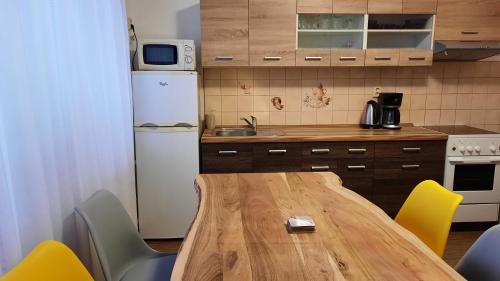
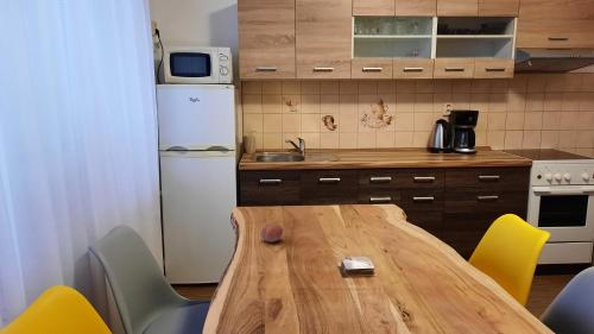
+ fruit (271, 231)
